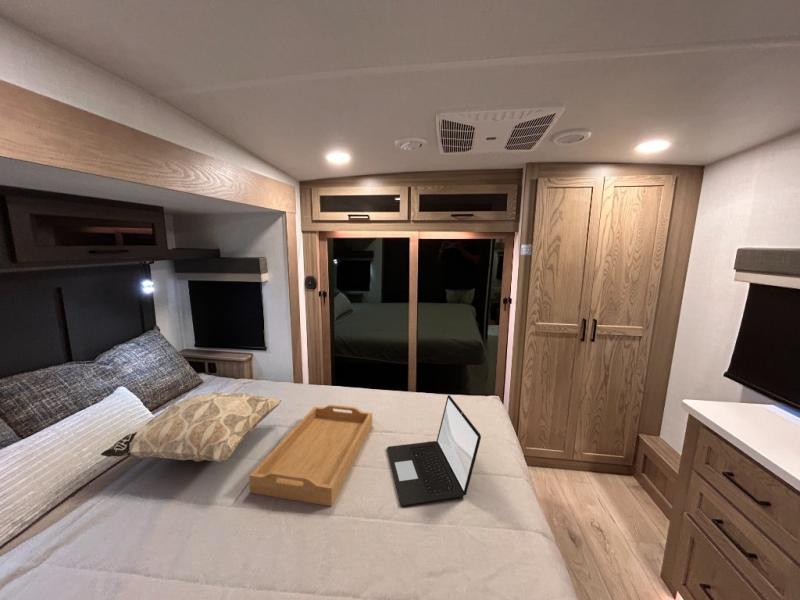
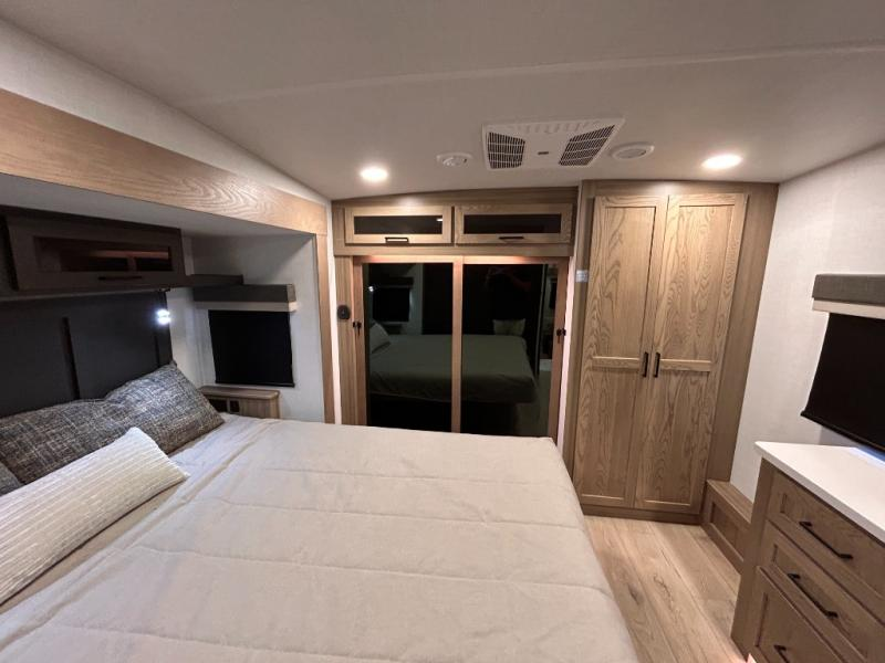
- serving tray (321, 443)
- decorative pillow (205, 423)
- laptop (428, 442)
